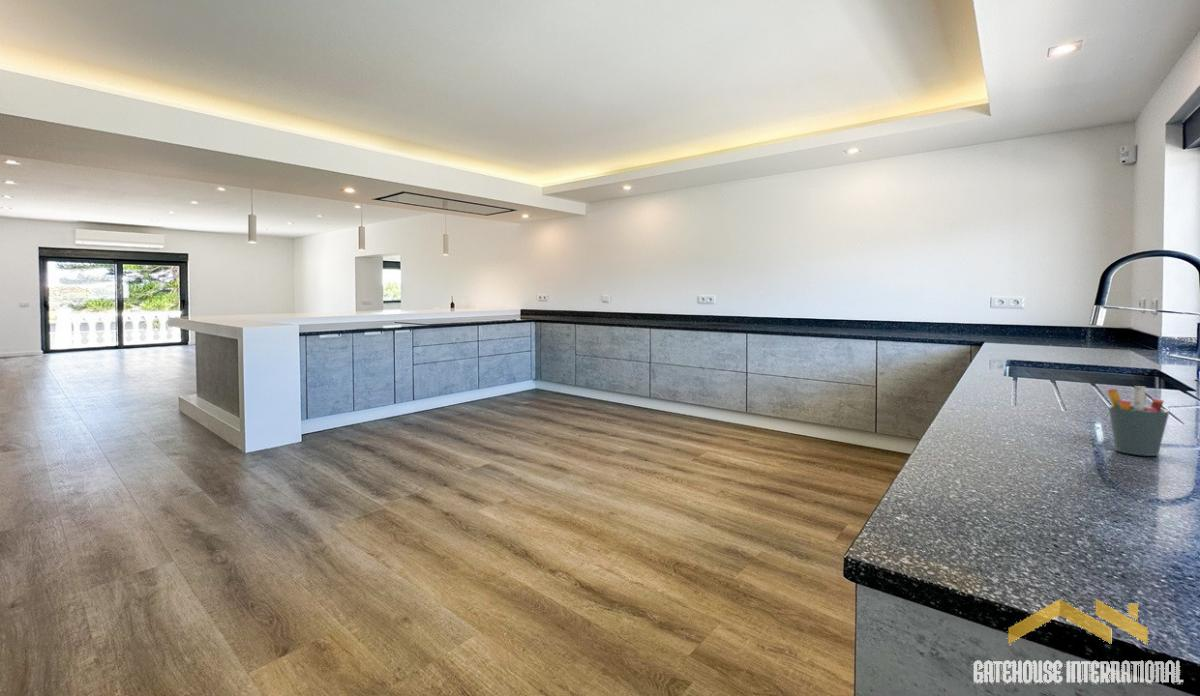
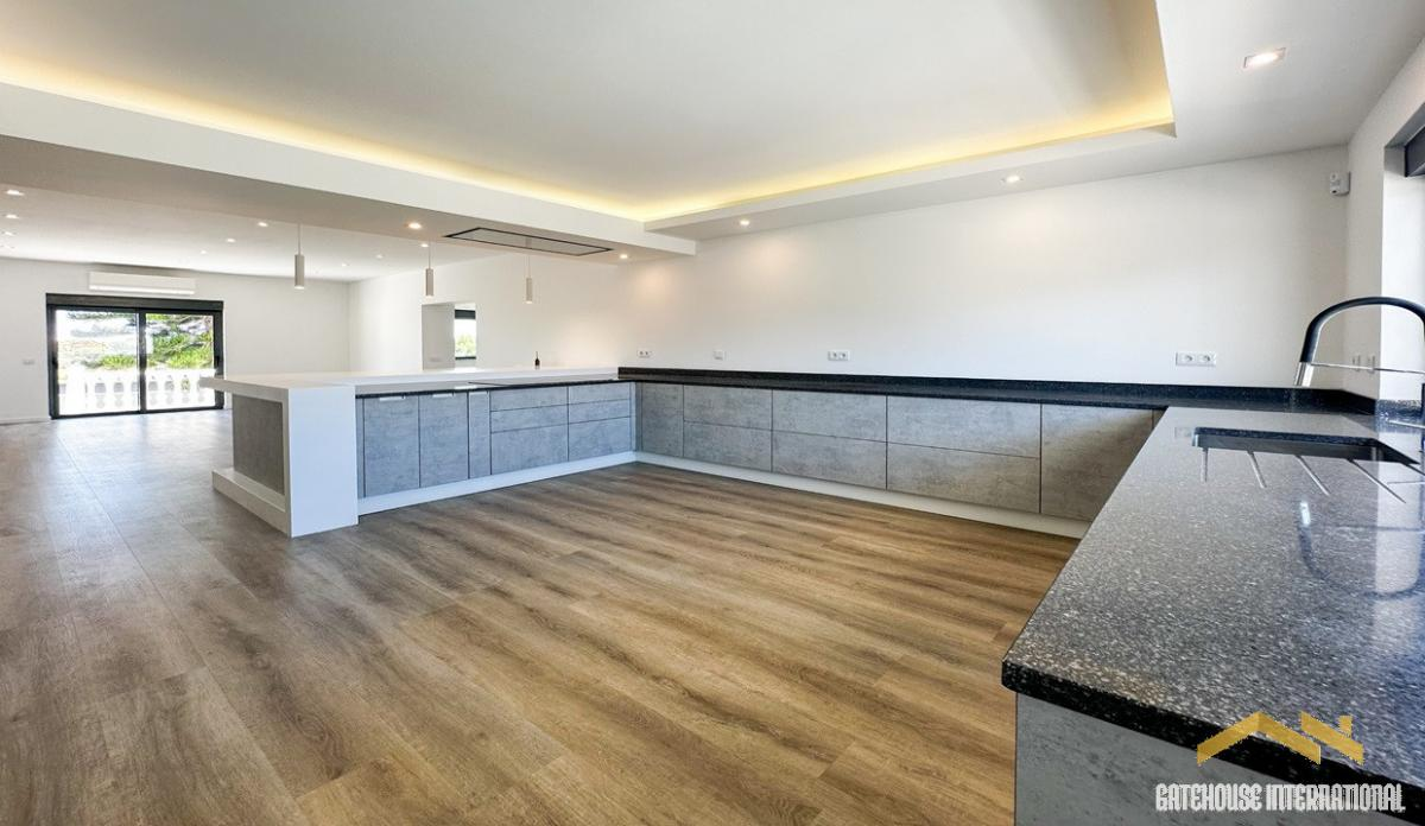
- pen holder (1136, 418)
